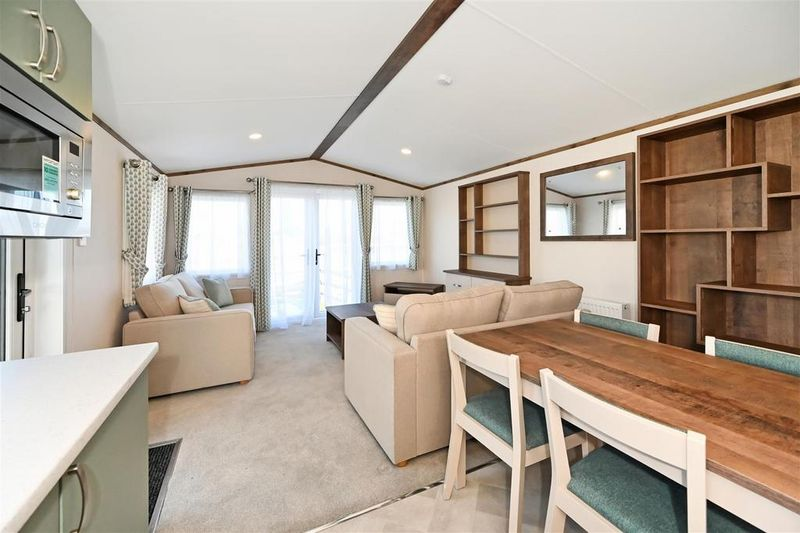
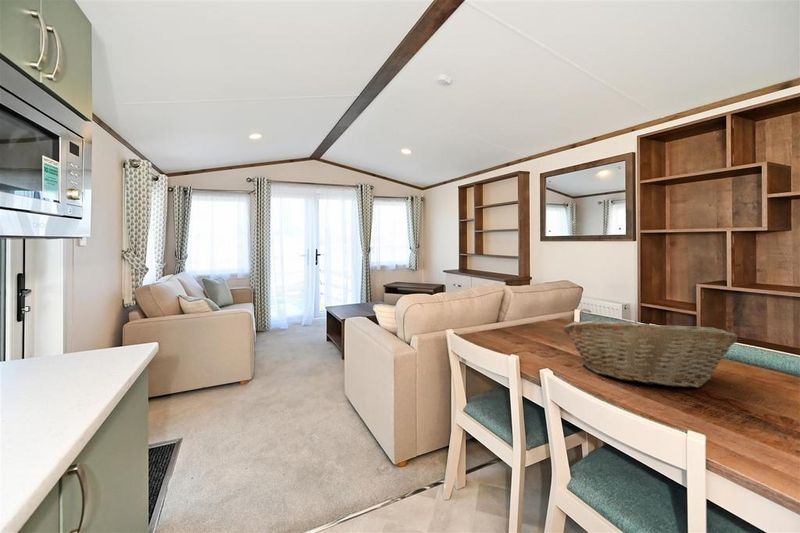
+ fruit basket (640, 345)
